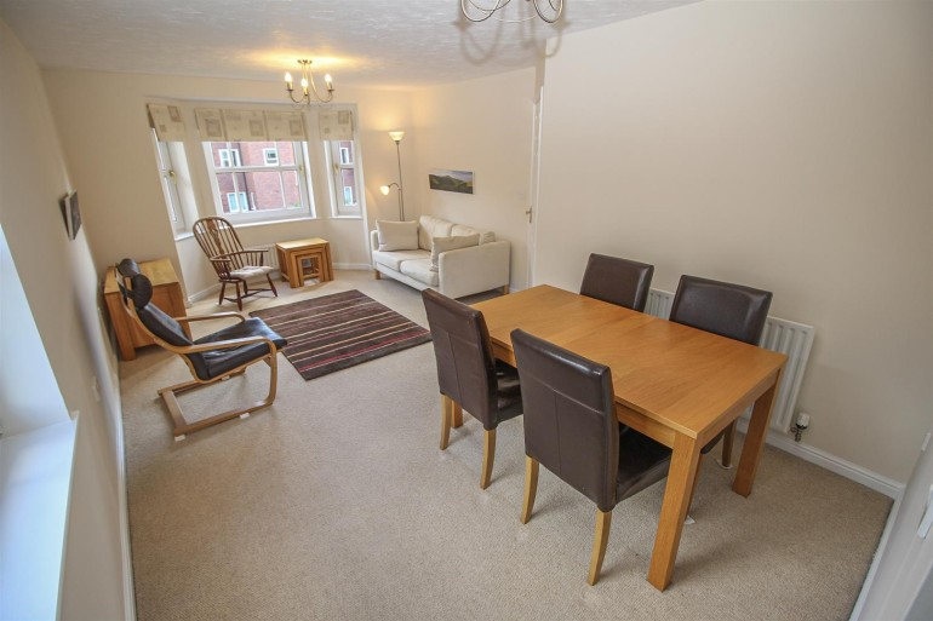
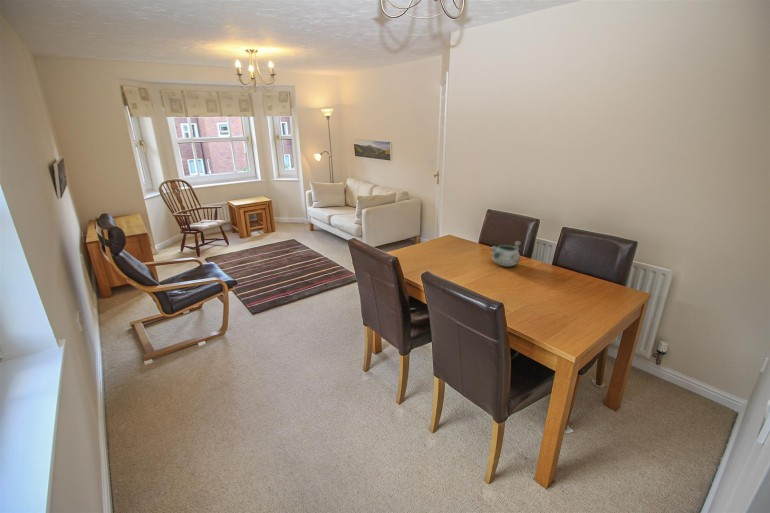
+ decorative bowl (505, 254)
